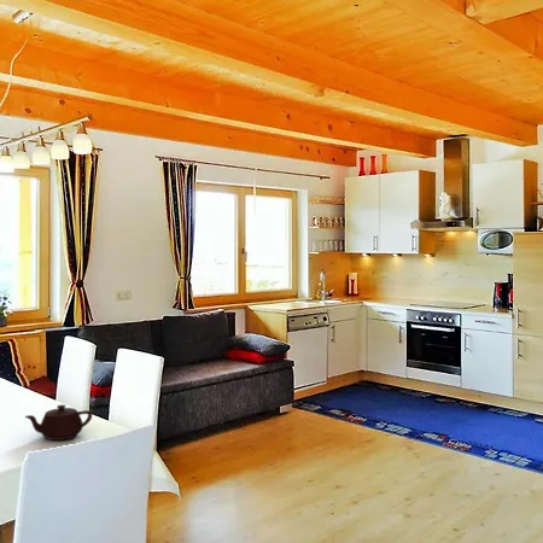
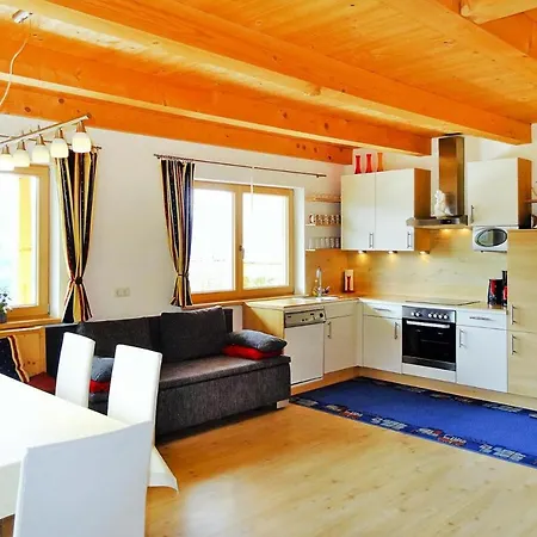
- teapot (59, 421)
